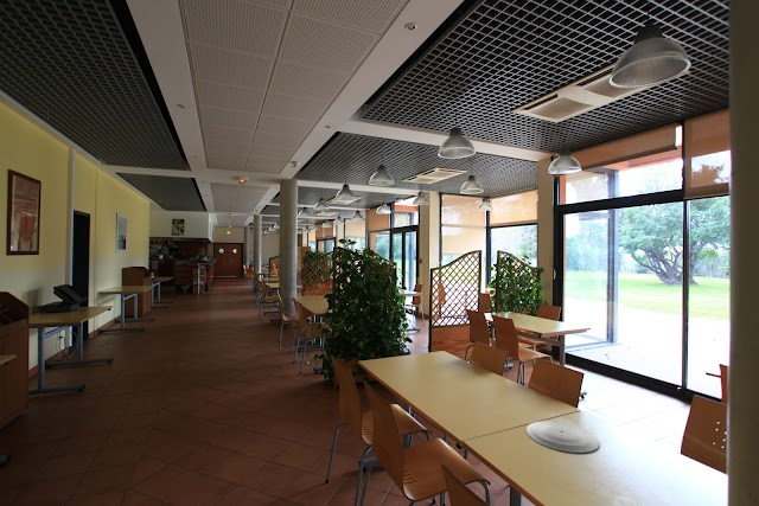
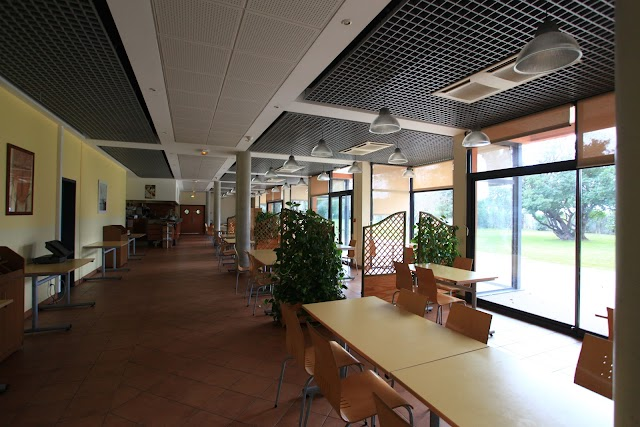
- plate (561, 433)
